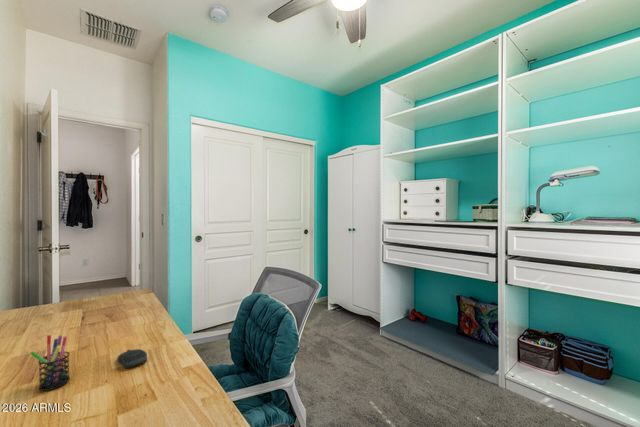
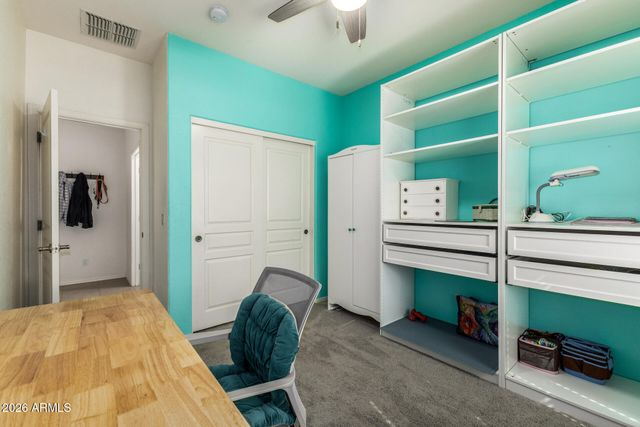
- pen holder (50, 361)
- computer mouse (132, 355)
